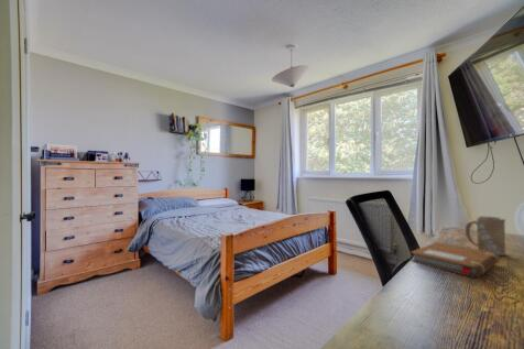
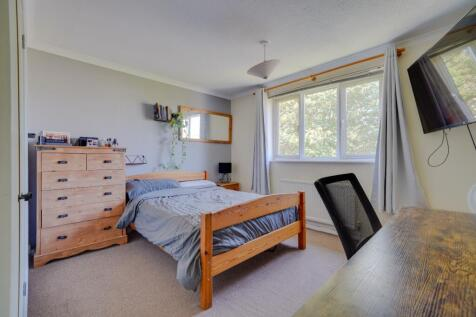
- notebook (454, 258)
- mug (484, 233)
